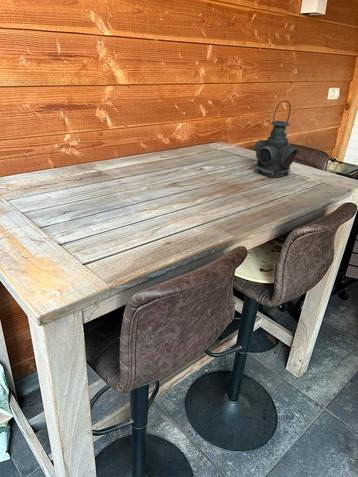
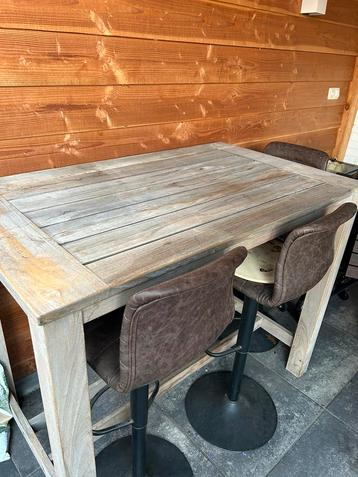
- lantern (277, 138)
